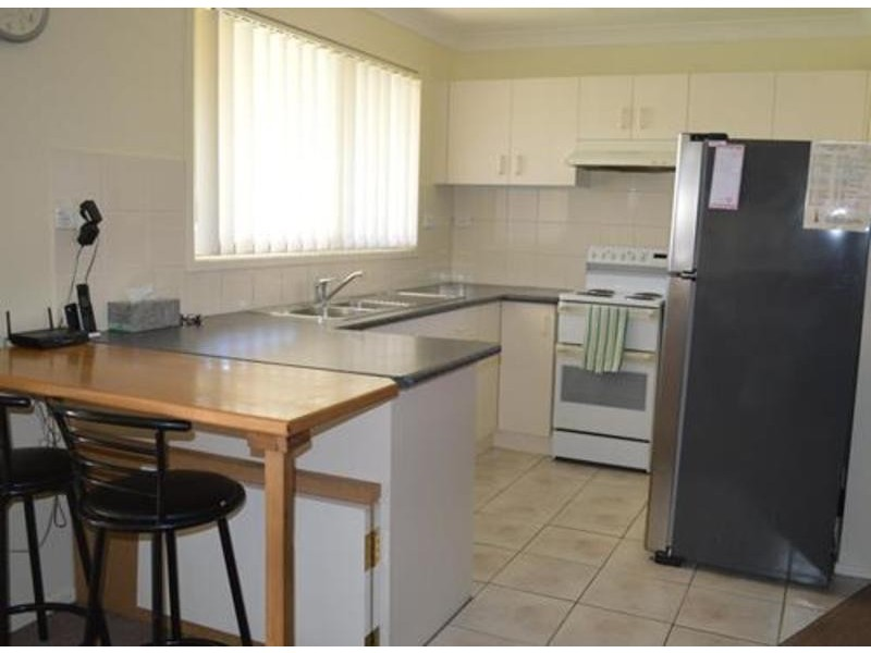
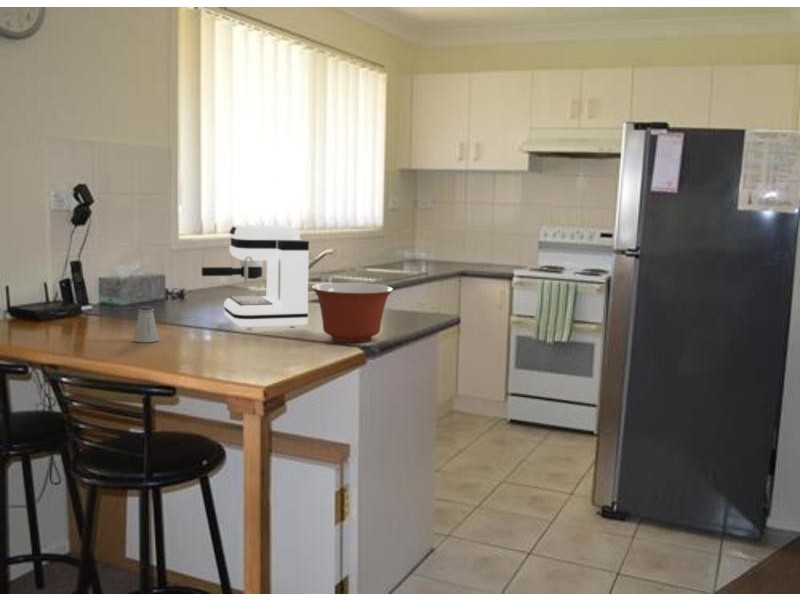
+ saltshaker (146, 323)
+ coffee maker (261, 275)
+ mixing bowl (352, 313)
